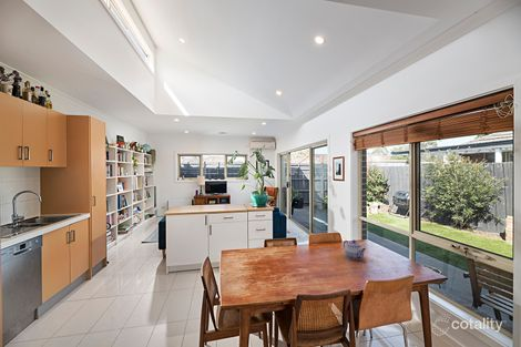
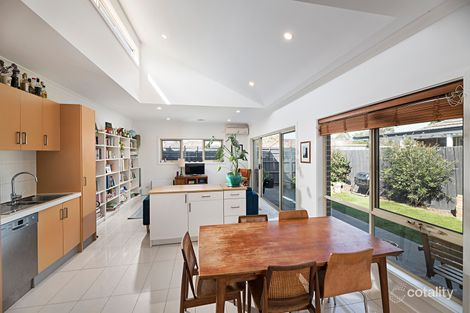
- teapot (354, 248)
